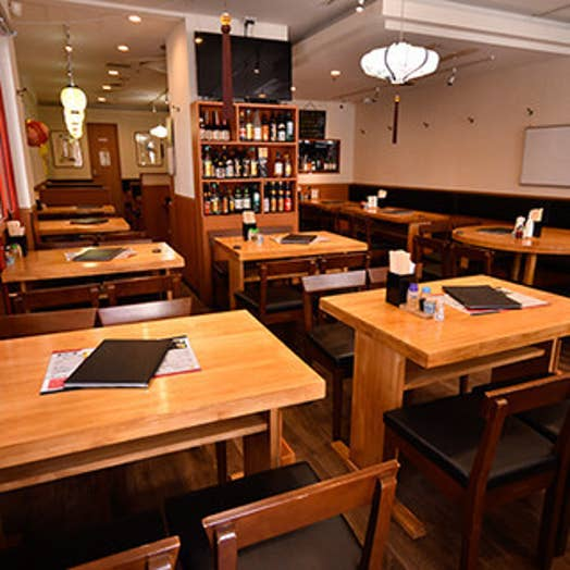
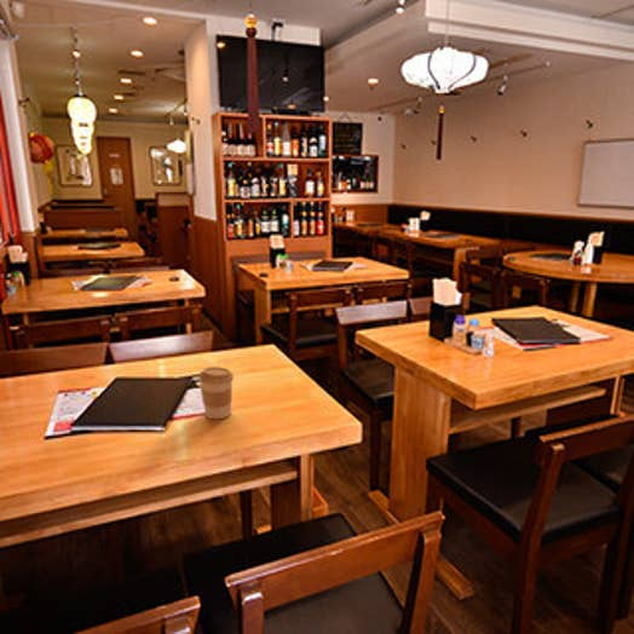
+ coffee cup (217, 391)
